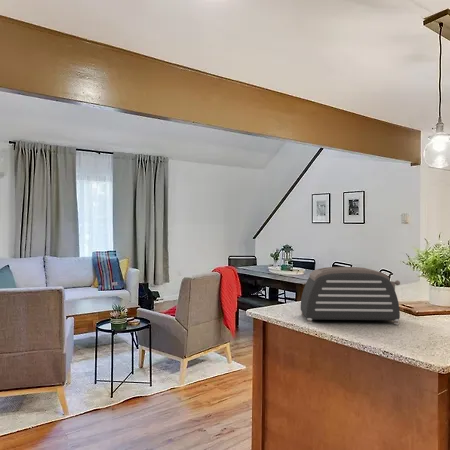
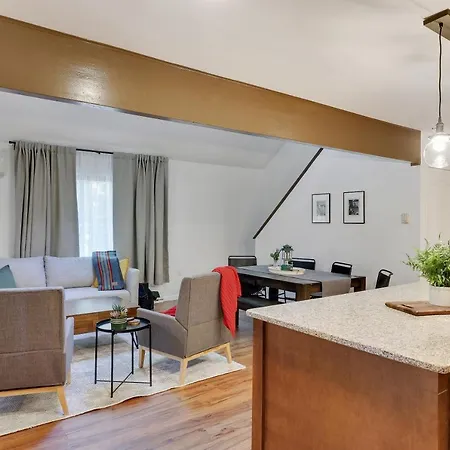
- toaster (351, 293)
